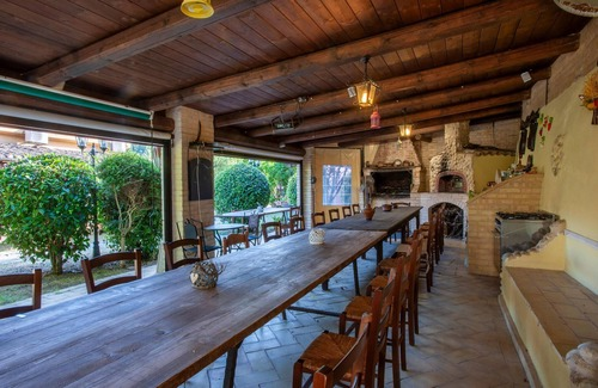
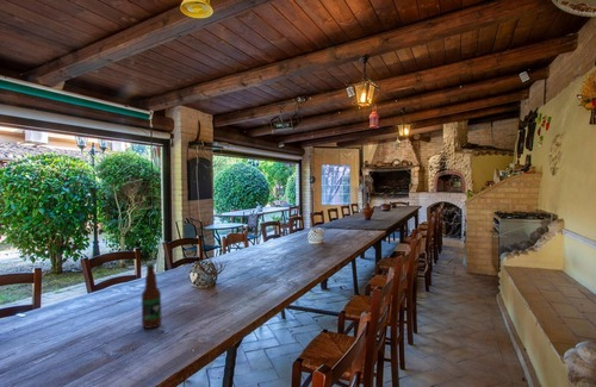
+ bottle (150, 294)
